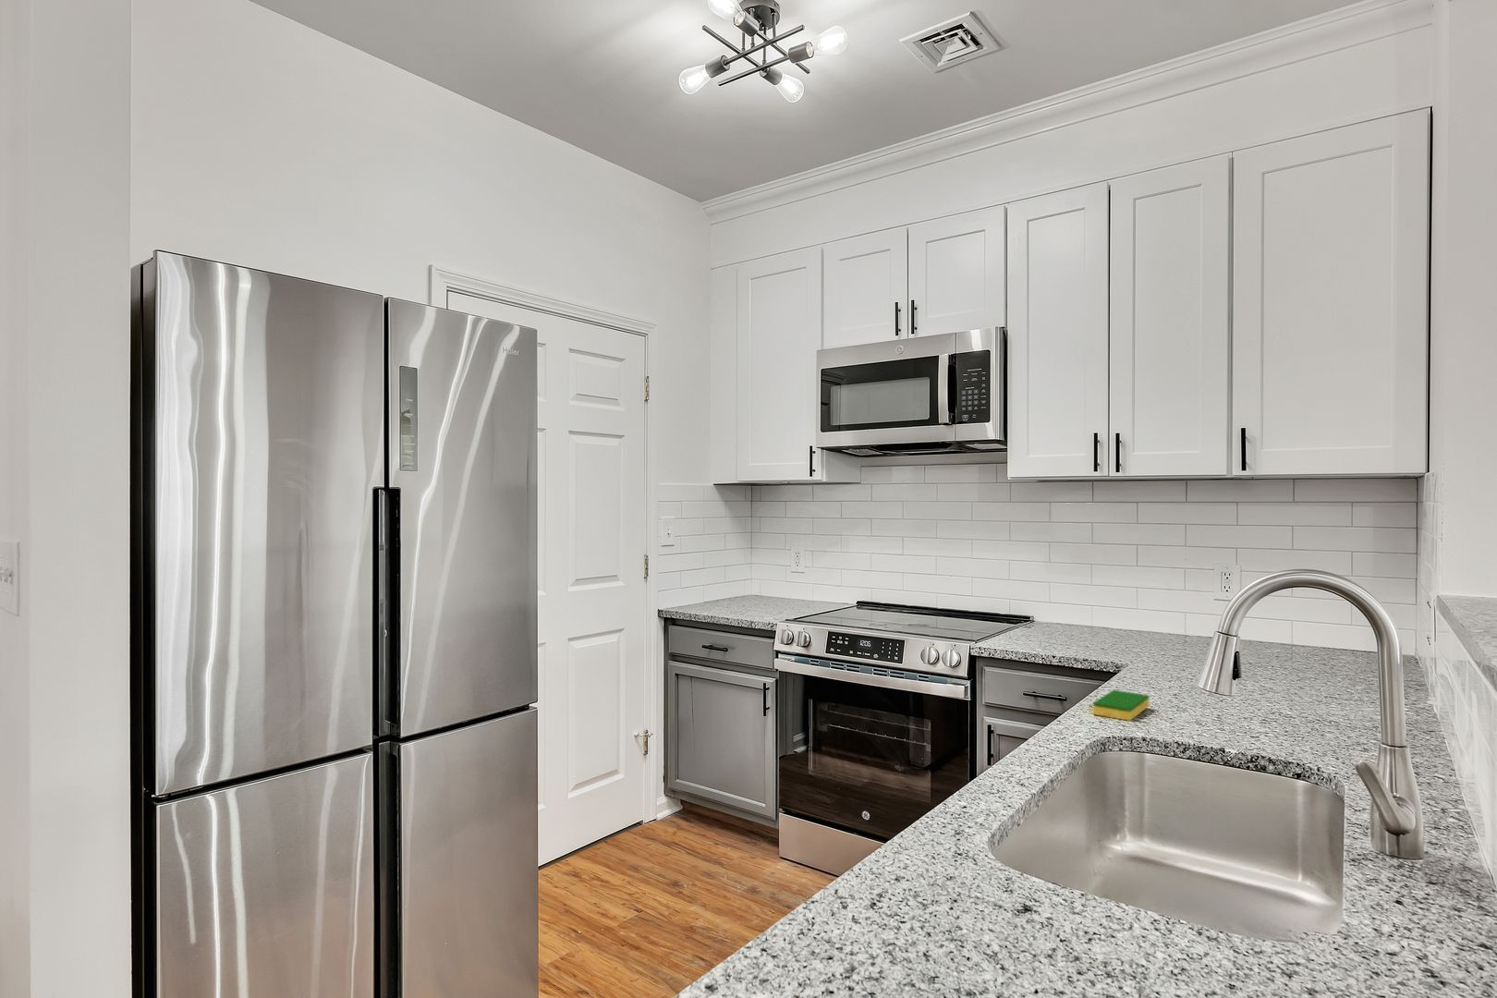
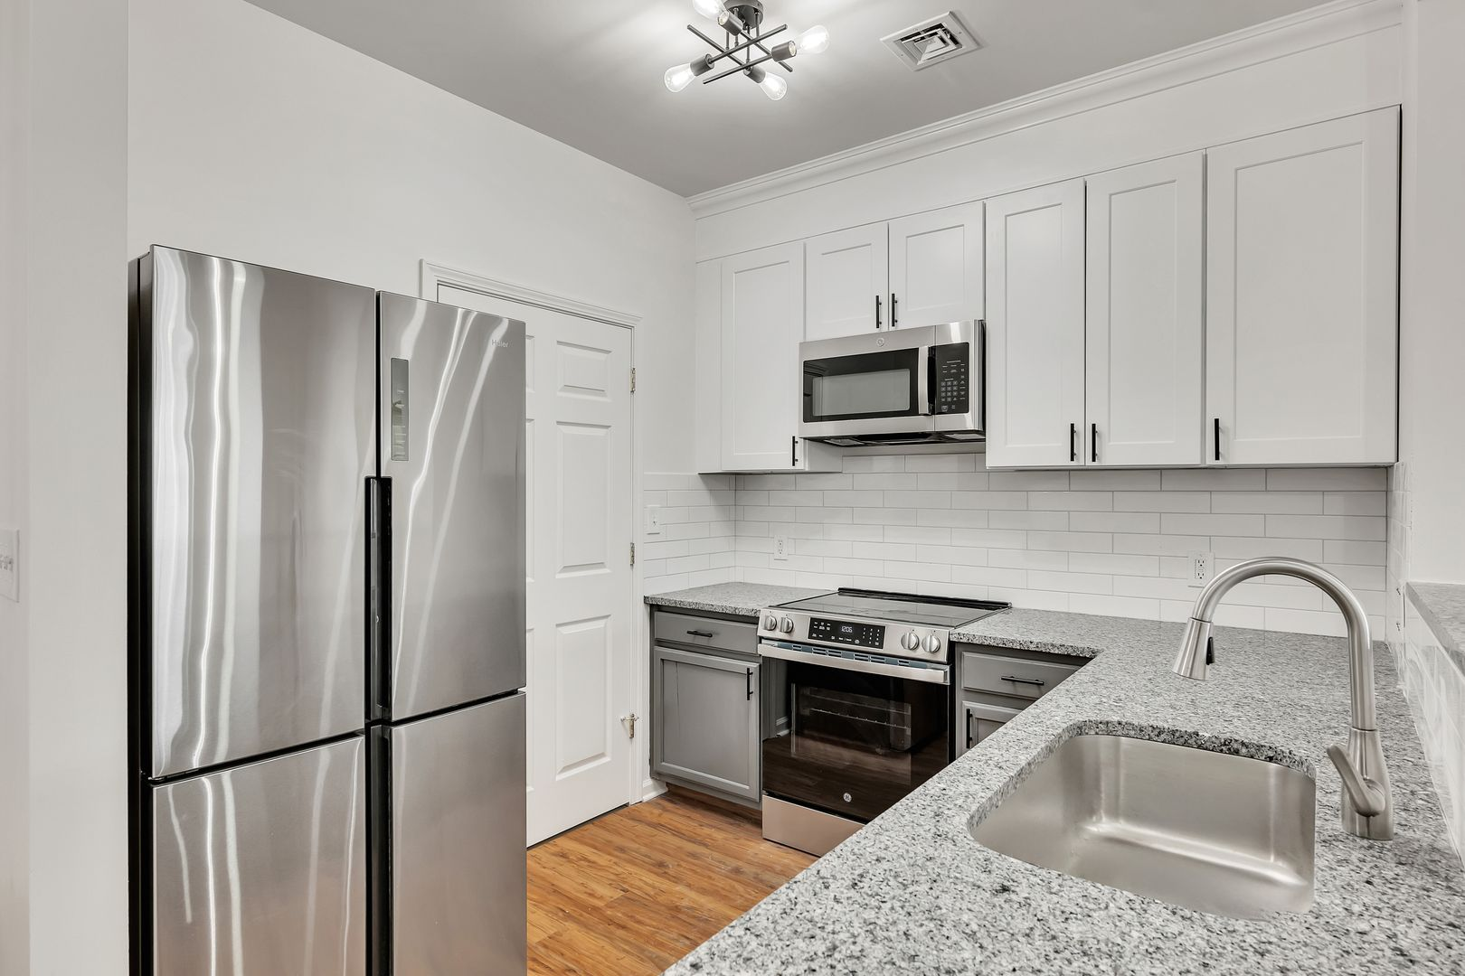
- dish sponge (1121, 704)
